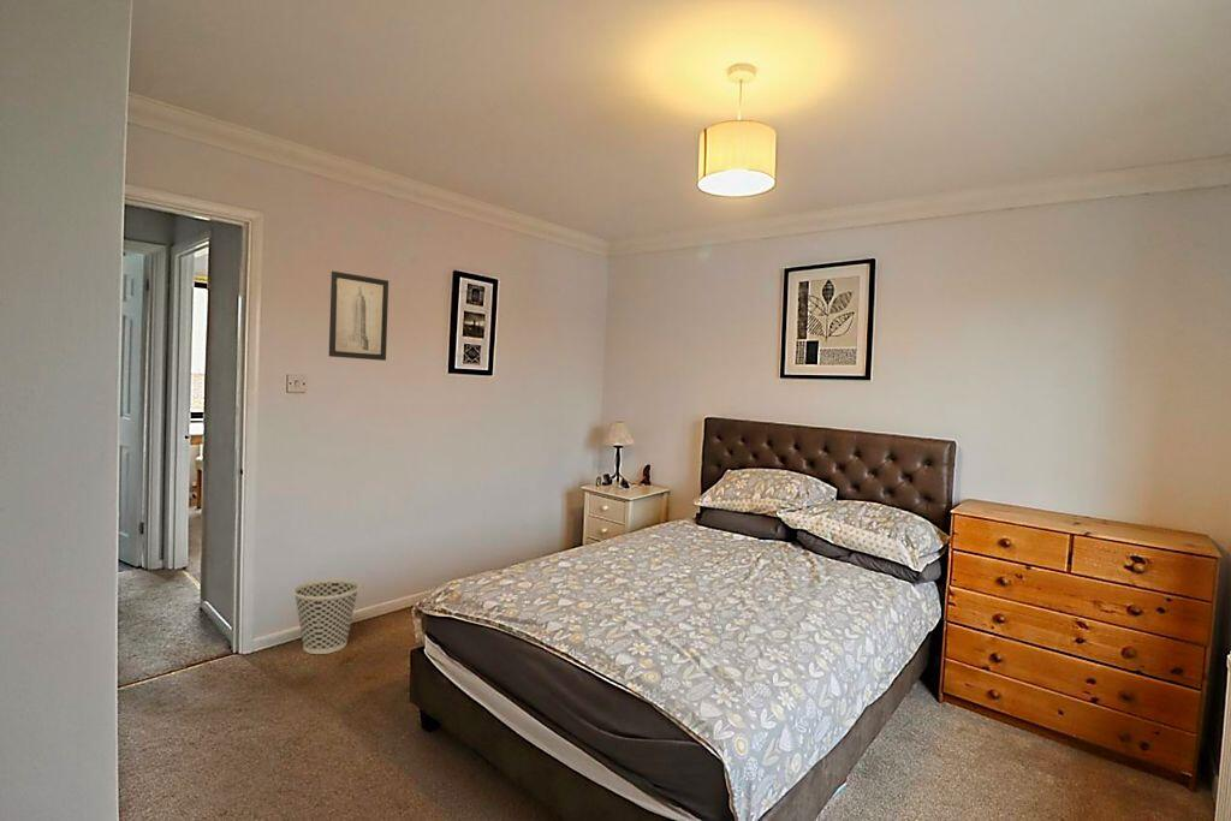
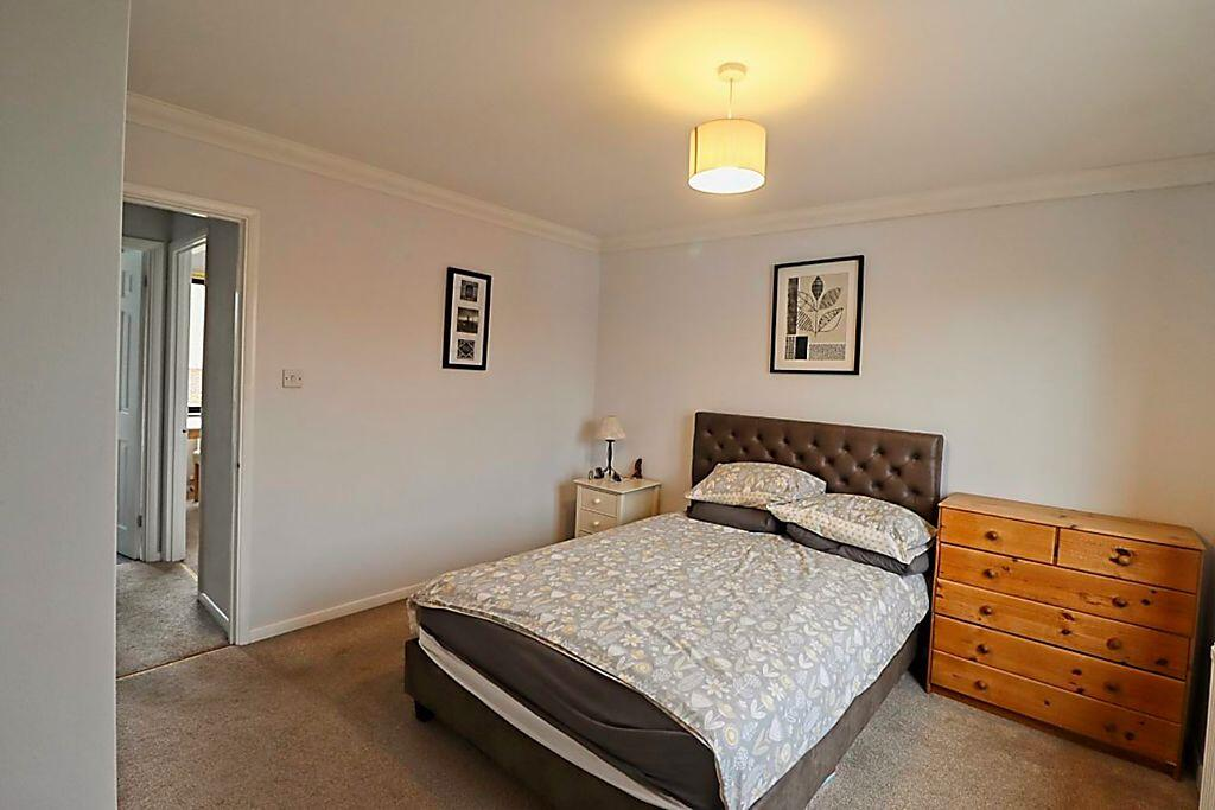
- wastebasket (326, 615)
- wall art (359, 317)
